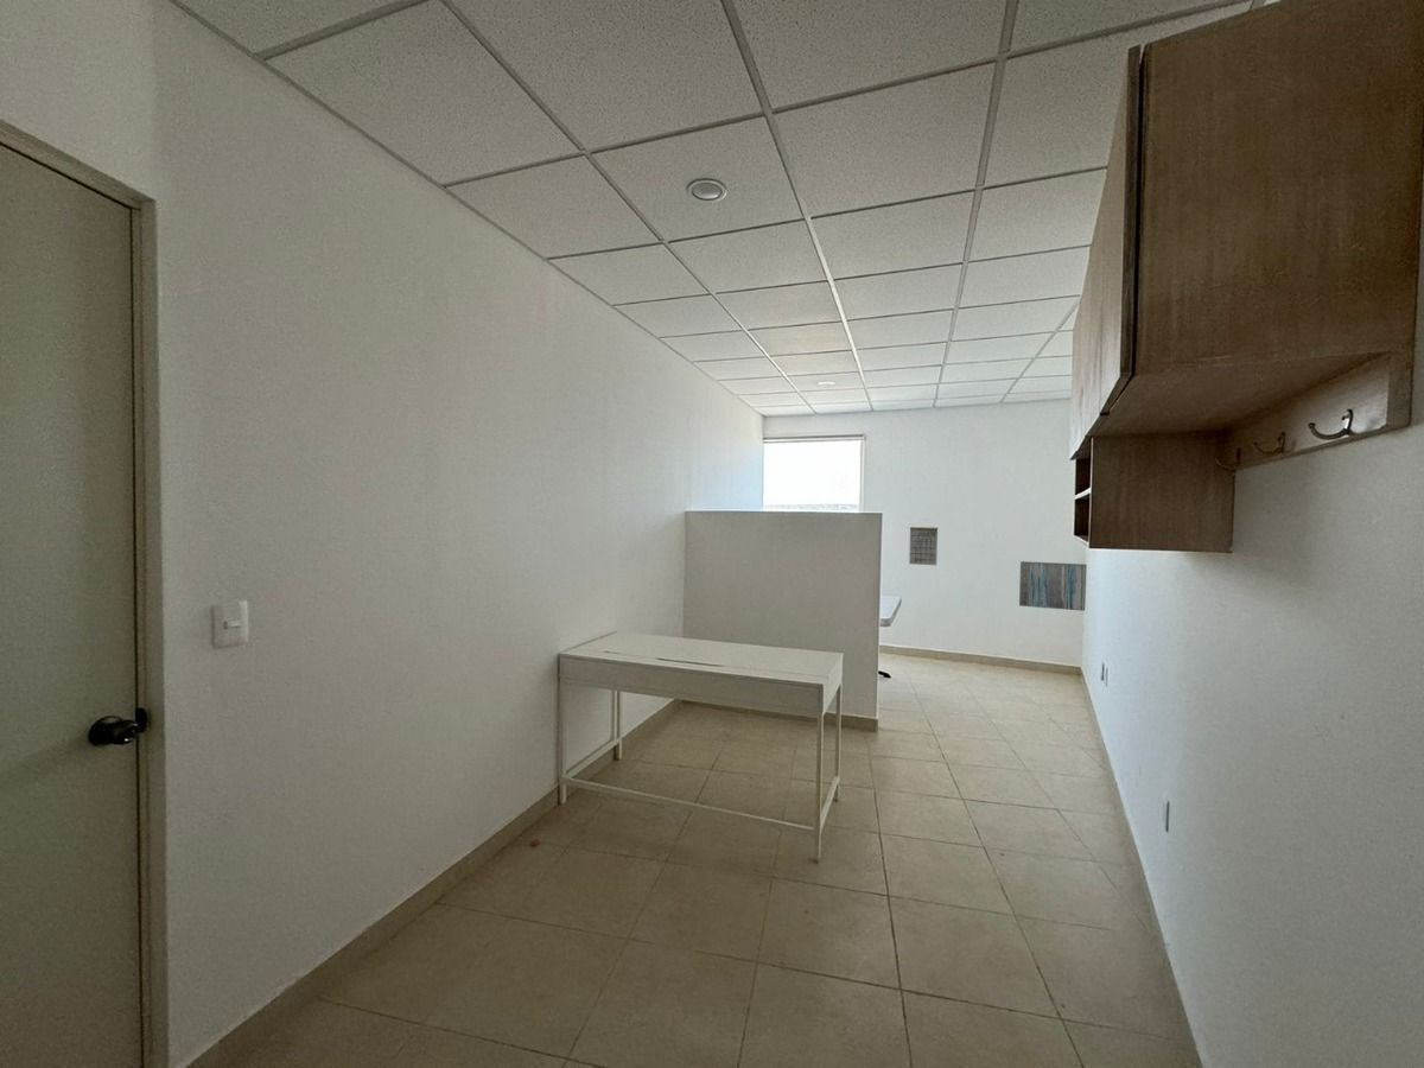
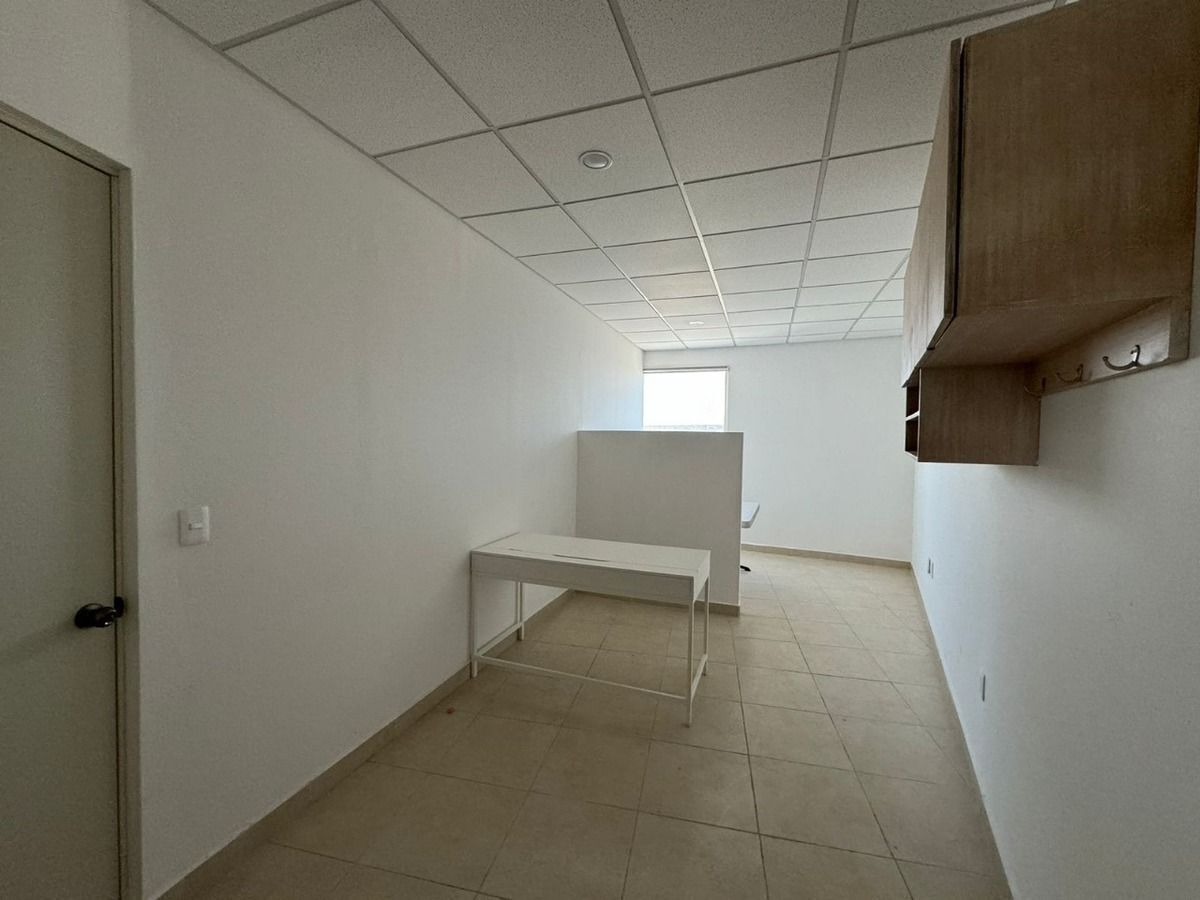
- calendar (923, 541)
- wall art (1051, 585)
